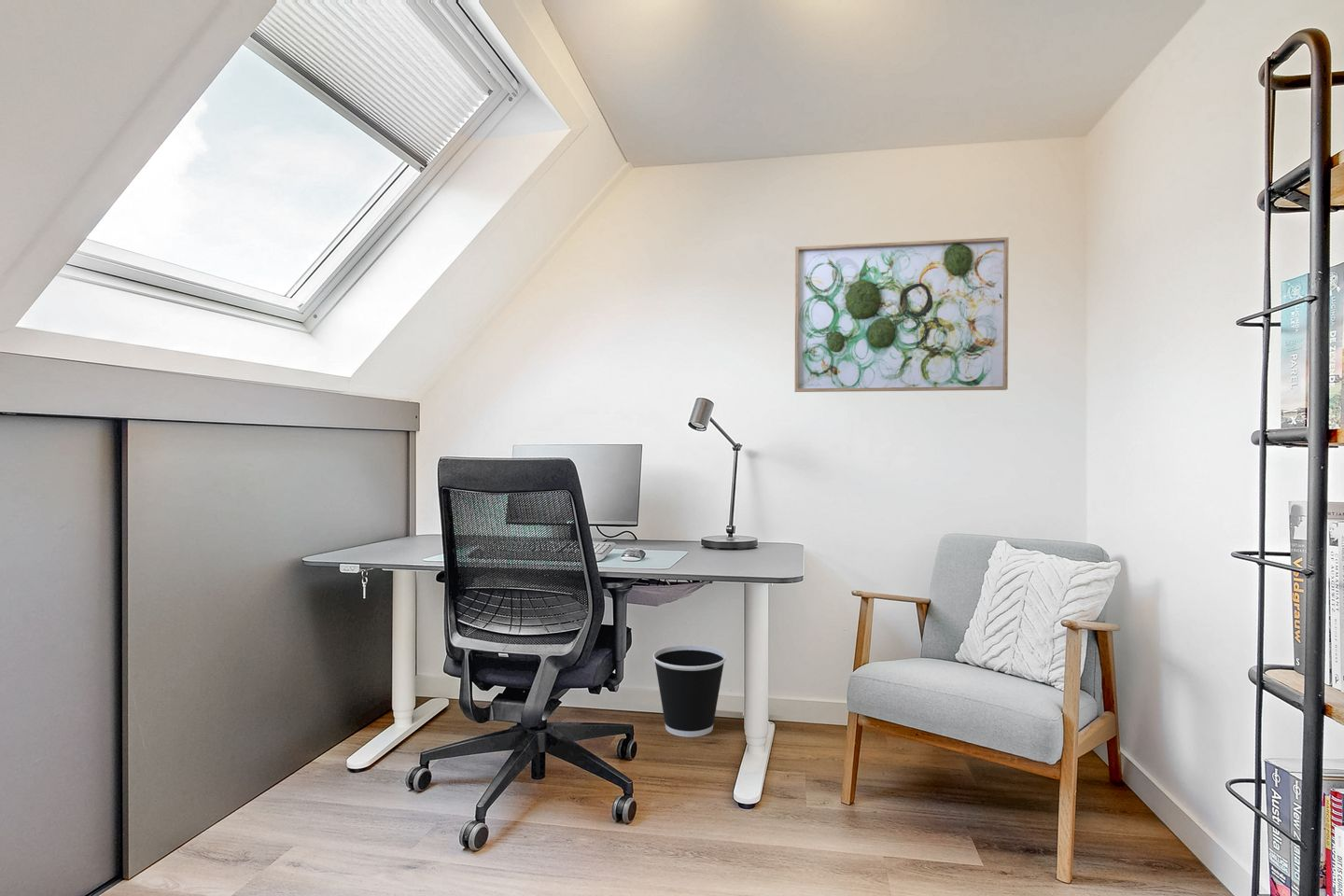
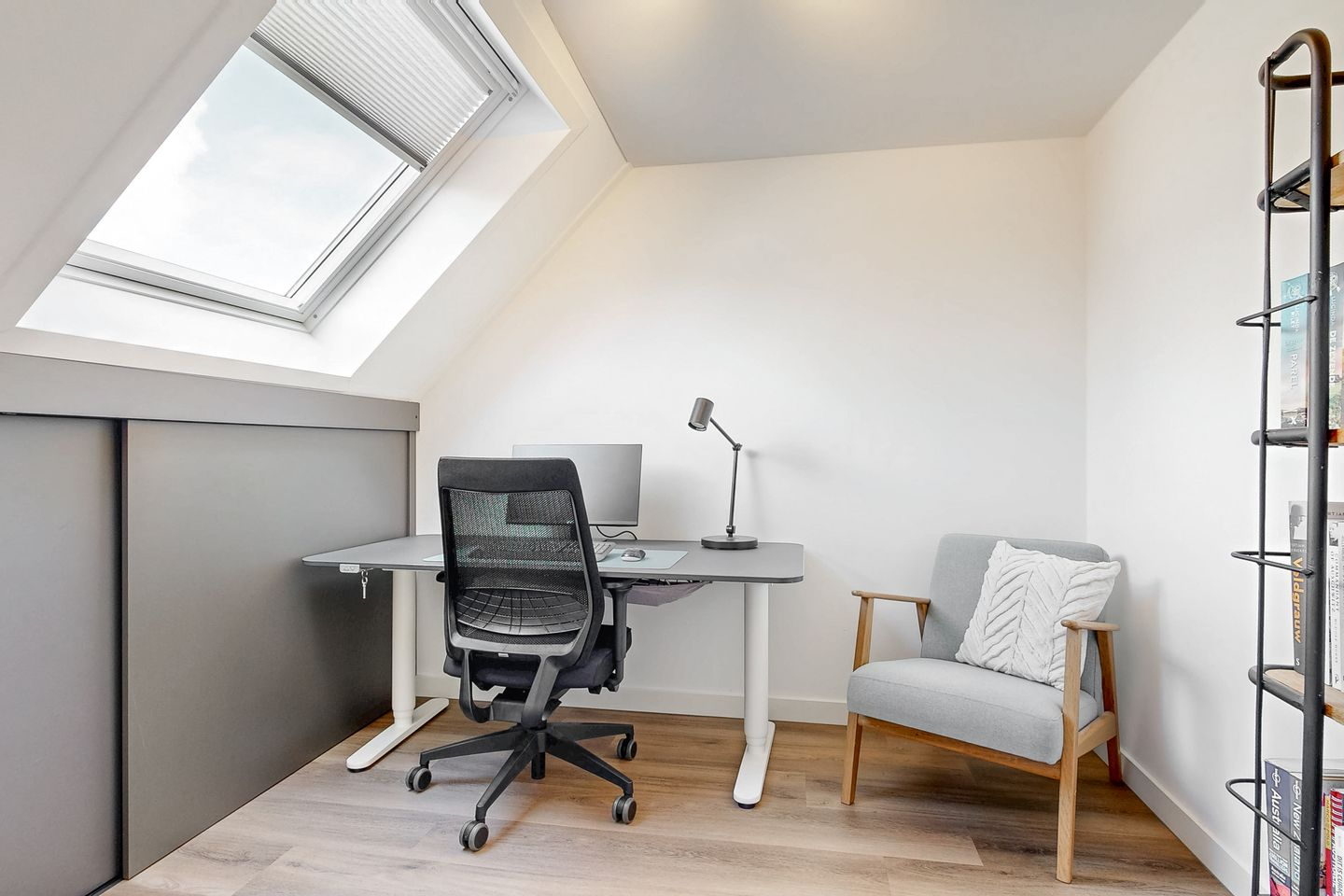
- wastebasket (689, 691)
- wall art (898, 316)
